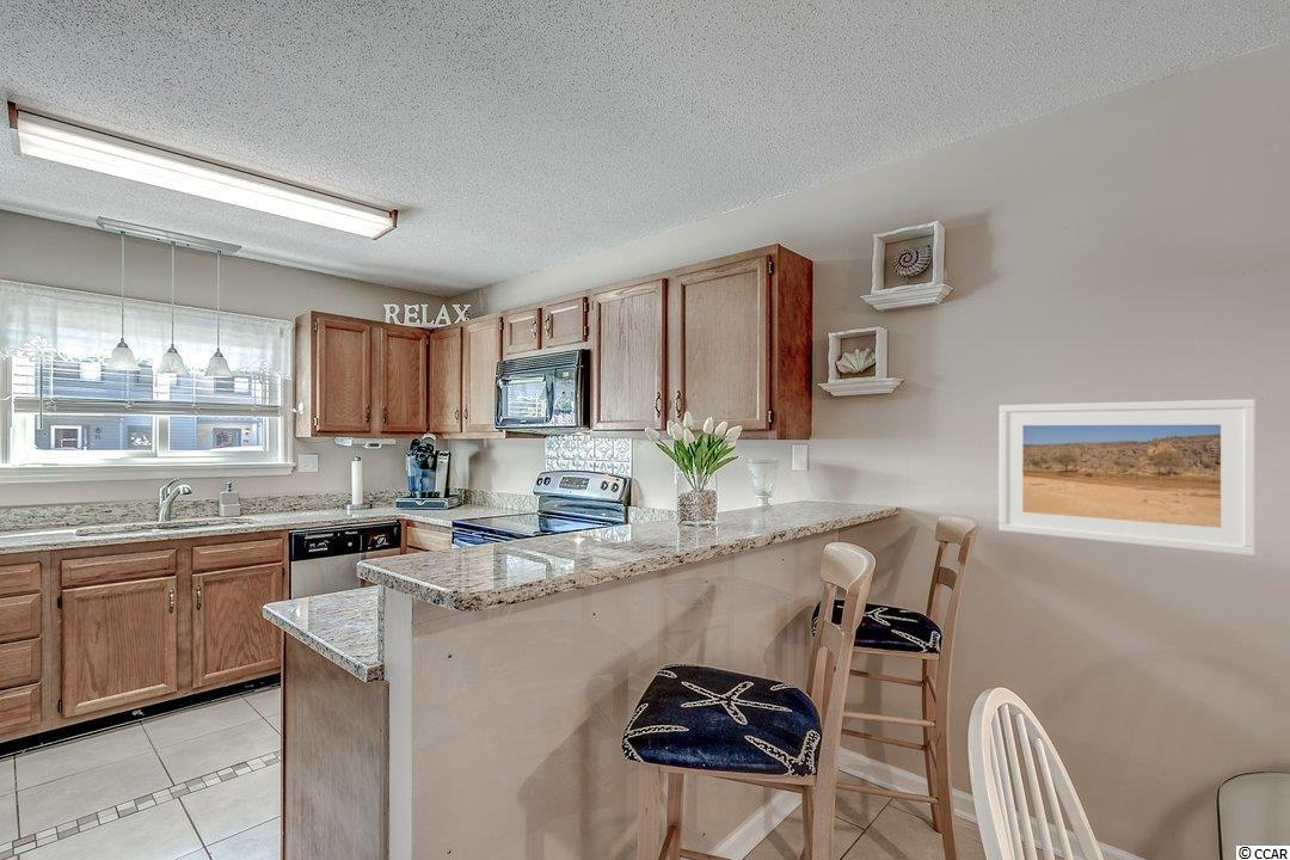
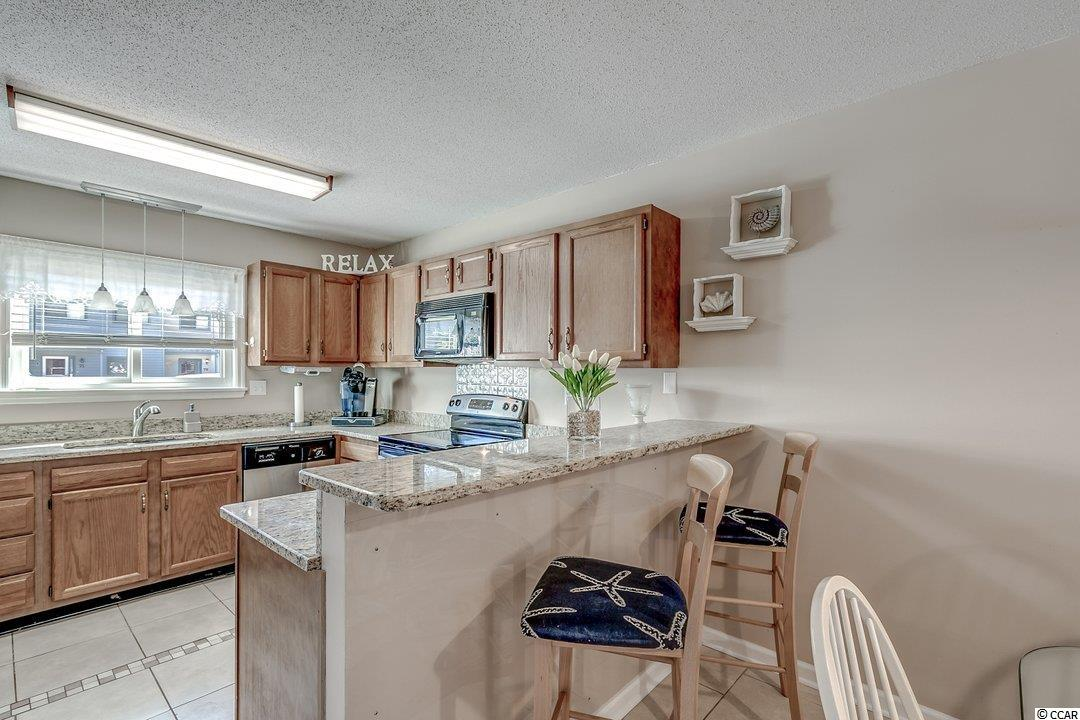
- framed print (1113, 472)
